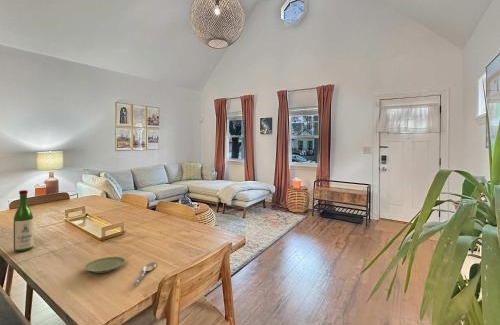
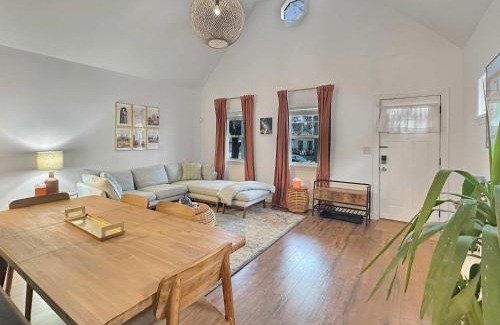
- spoon (144, 272)
- plate (105, 265)
- wine bottle (23, 220)
